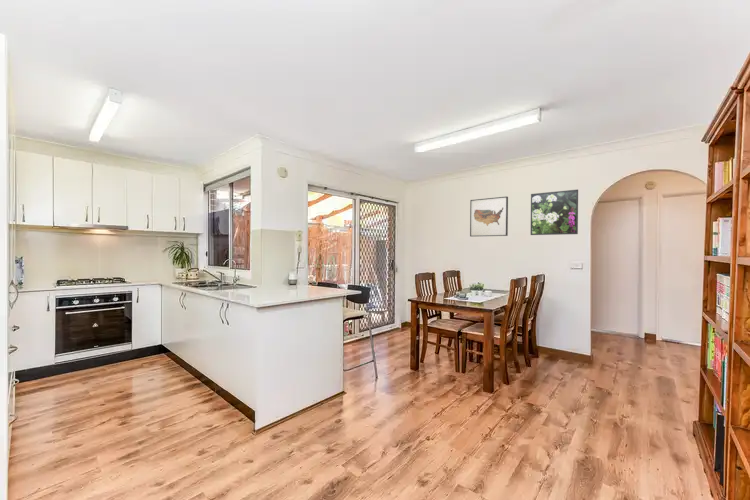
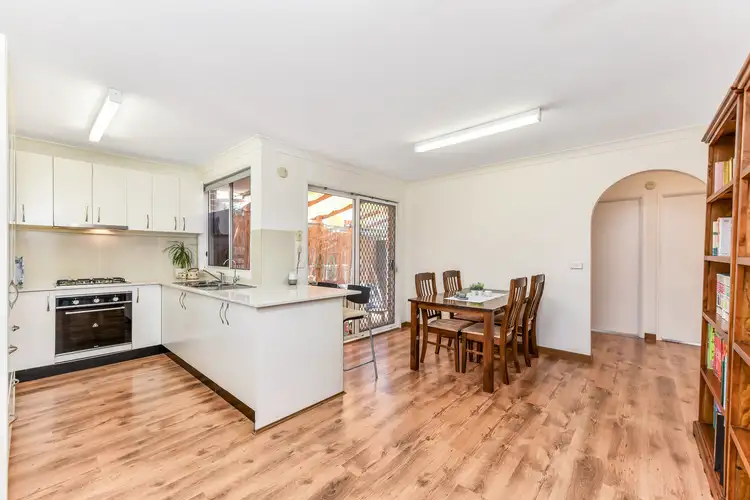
- wall art (488, 217)
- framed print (553, 213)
